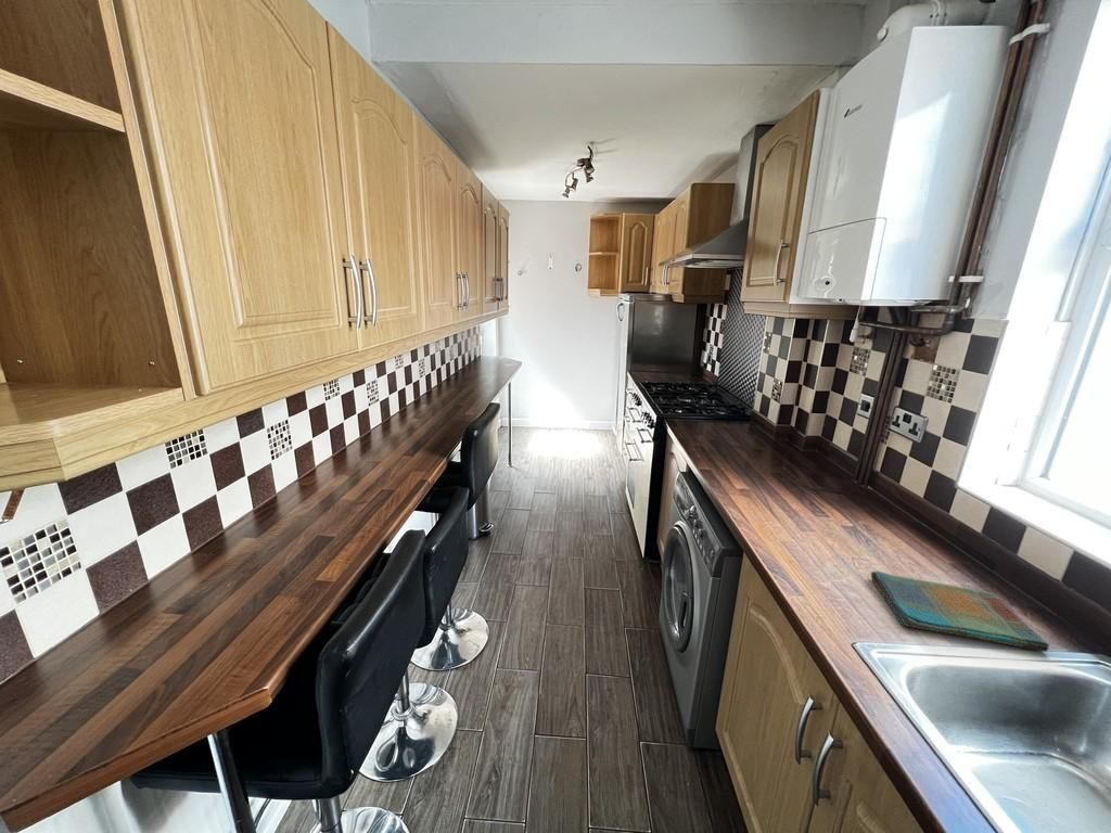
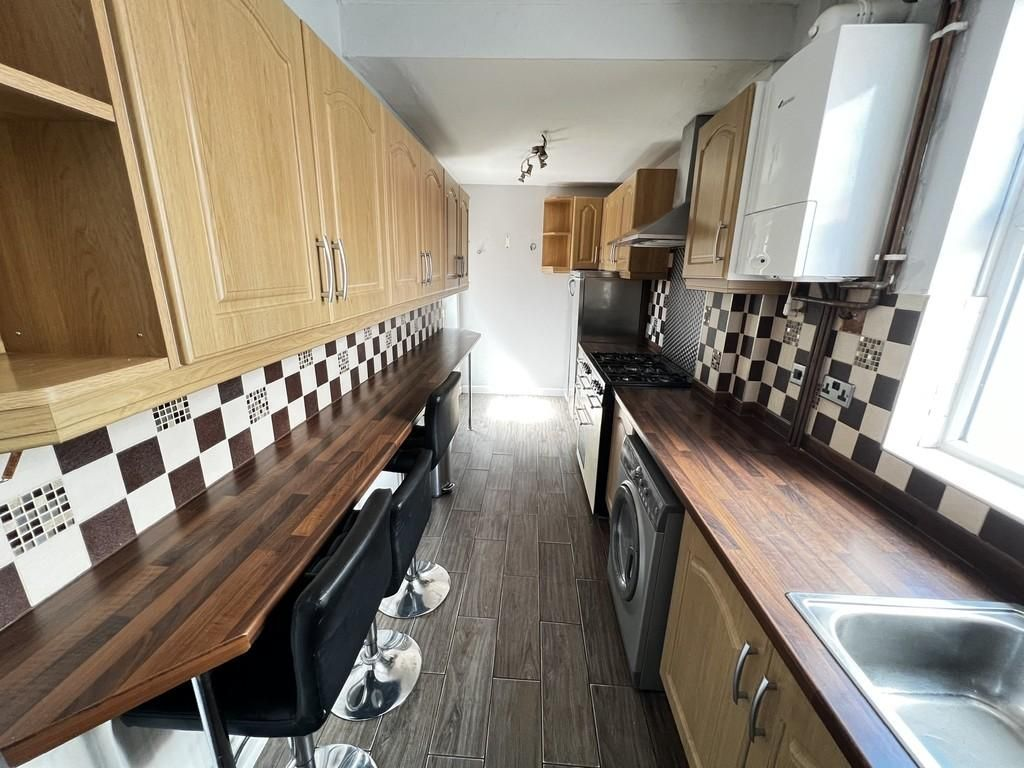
- dish towel (949, 605)
